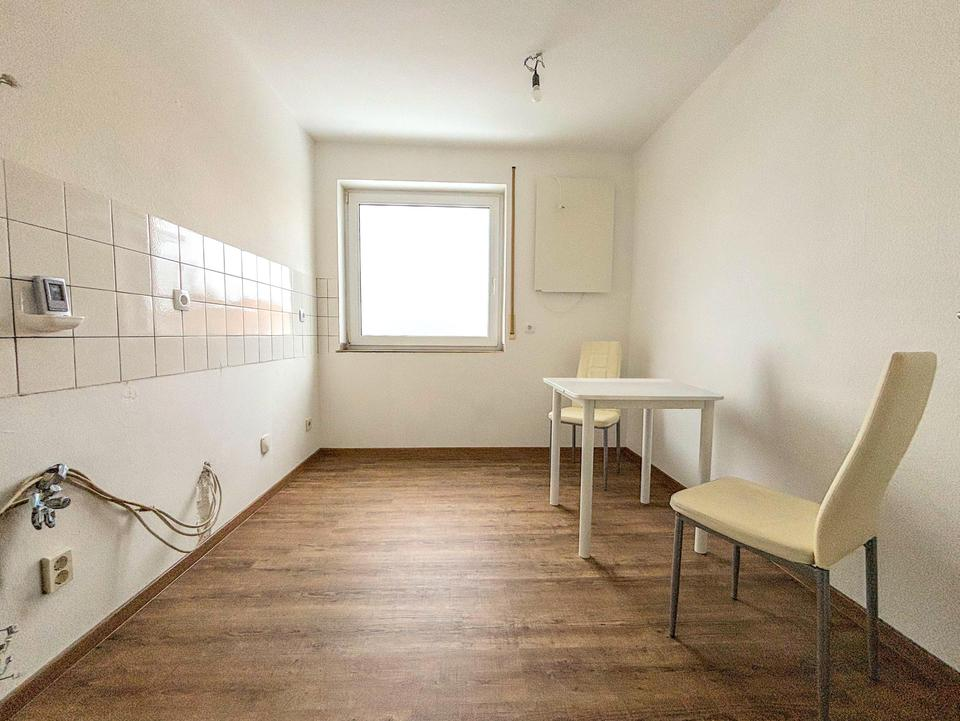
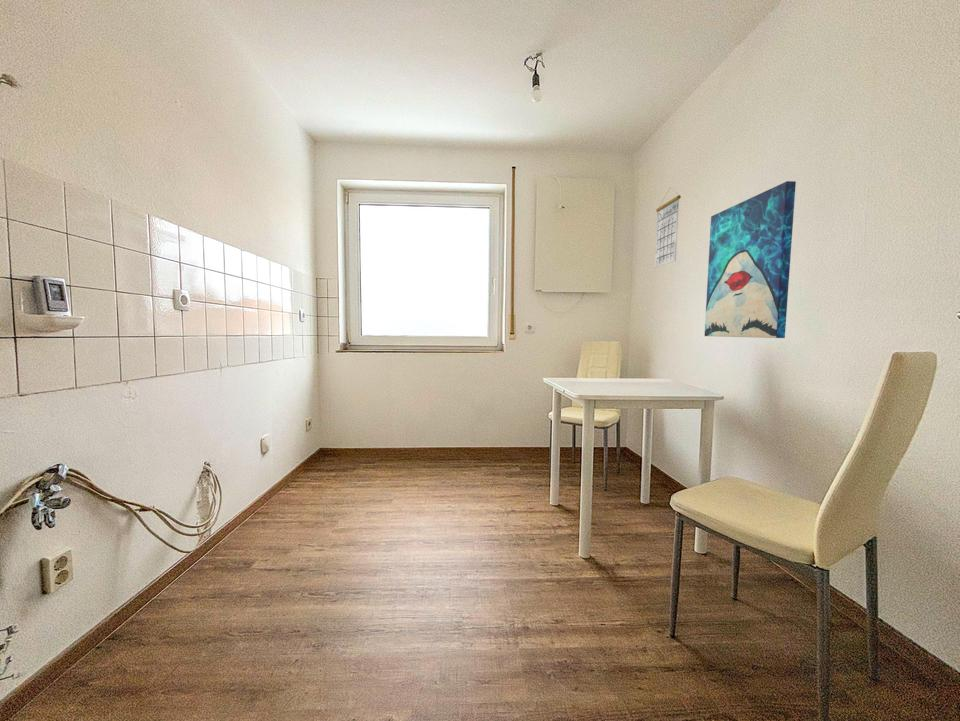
+ wall art (743, 269)
+ calendar (666, 226)
